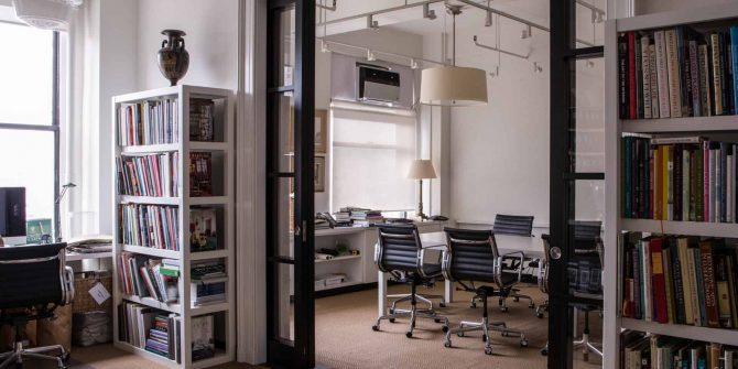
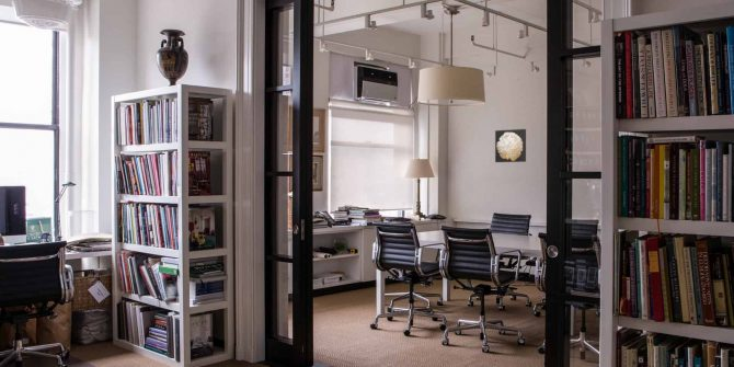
+ wall art (509, 146)
